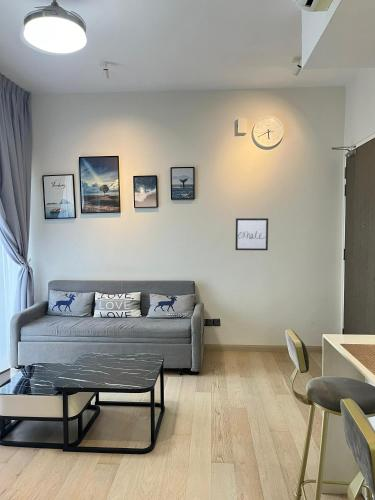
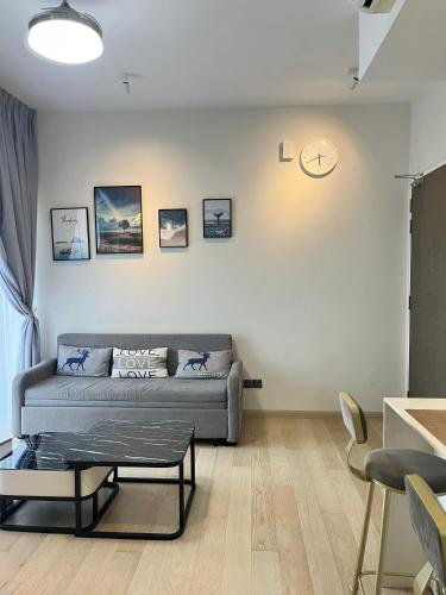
- wall art (251, 234)
